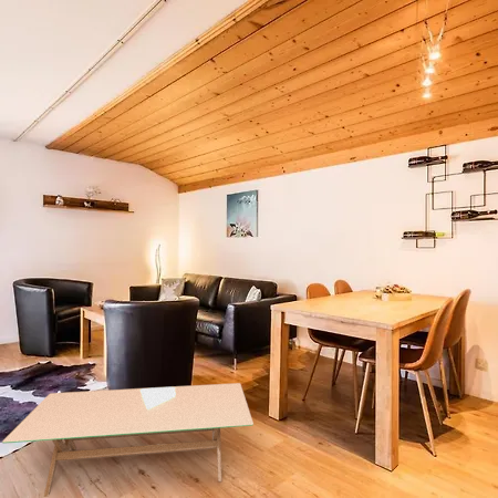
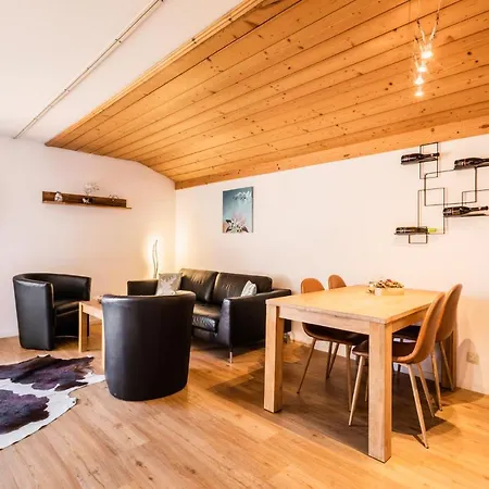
- coffee table (142, 435)
